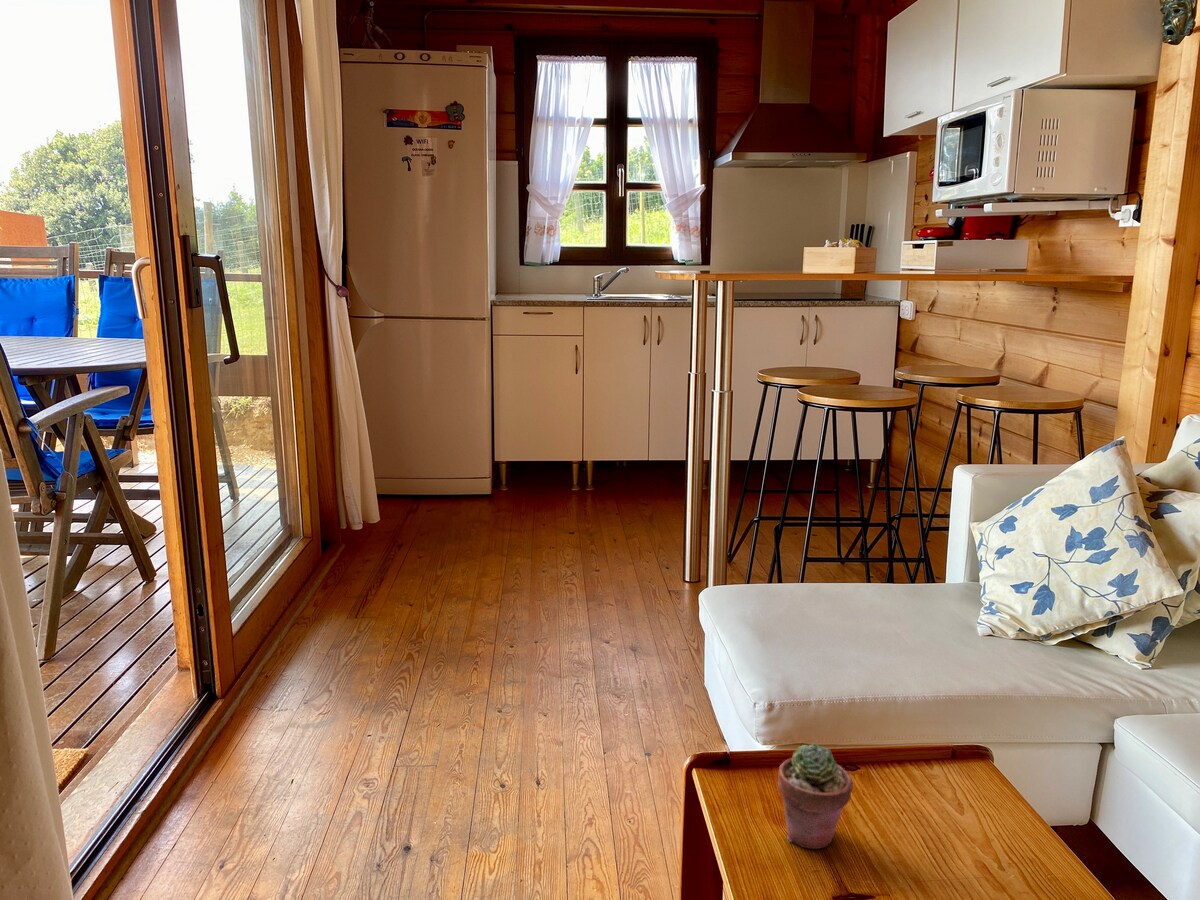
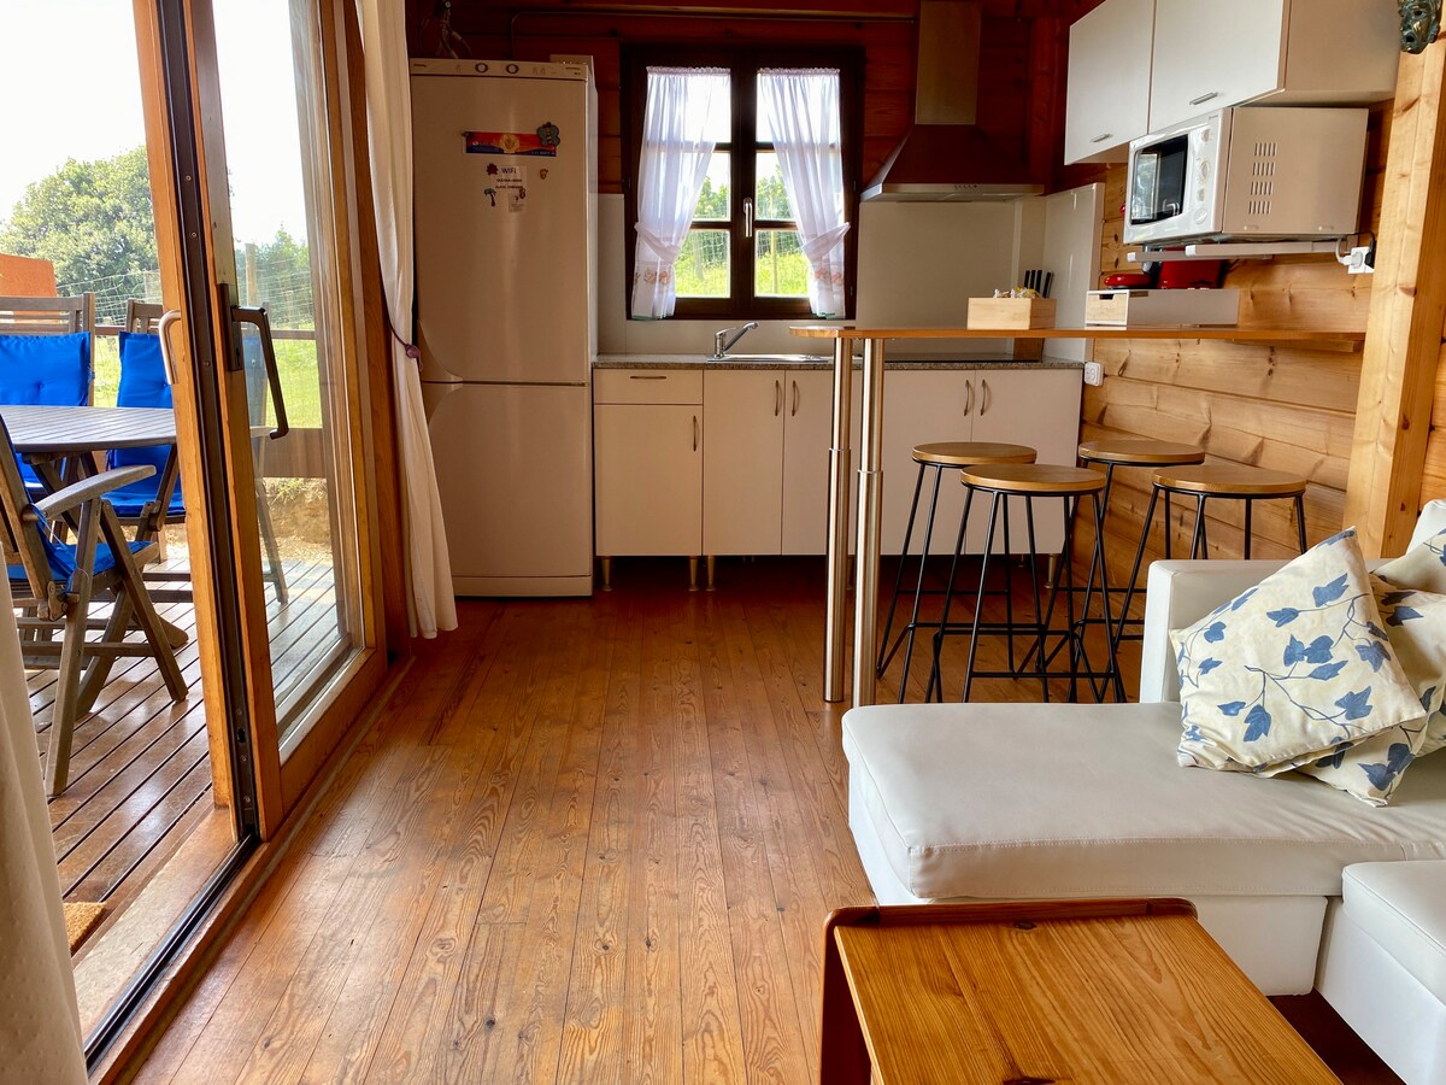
- potted succulent (813, 792)
